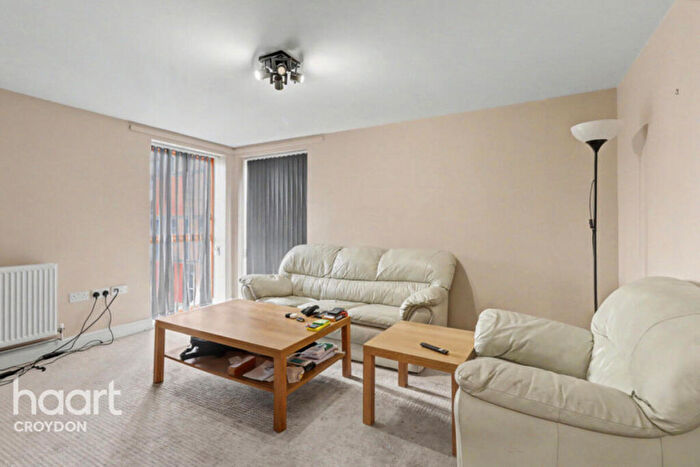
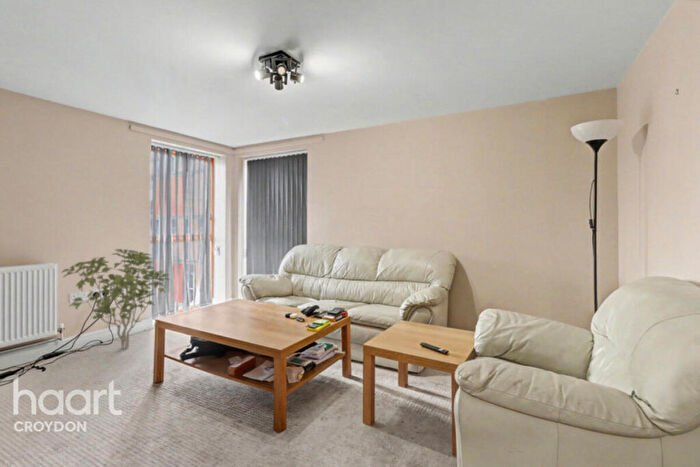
+ shrub (123, 298)
